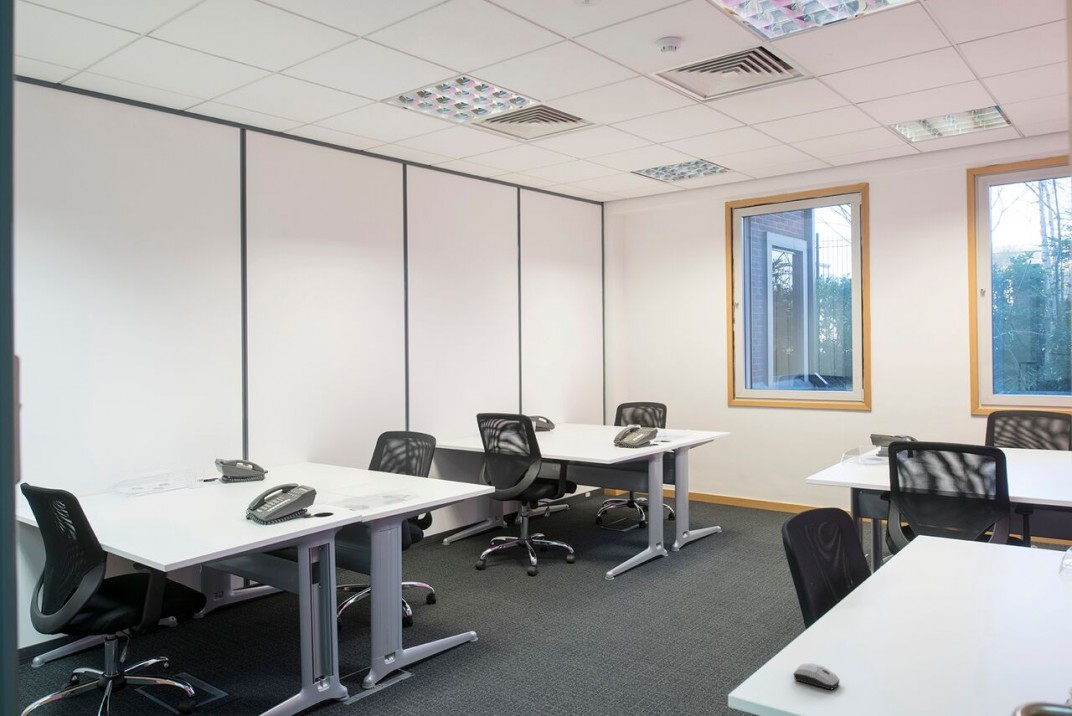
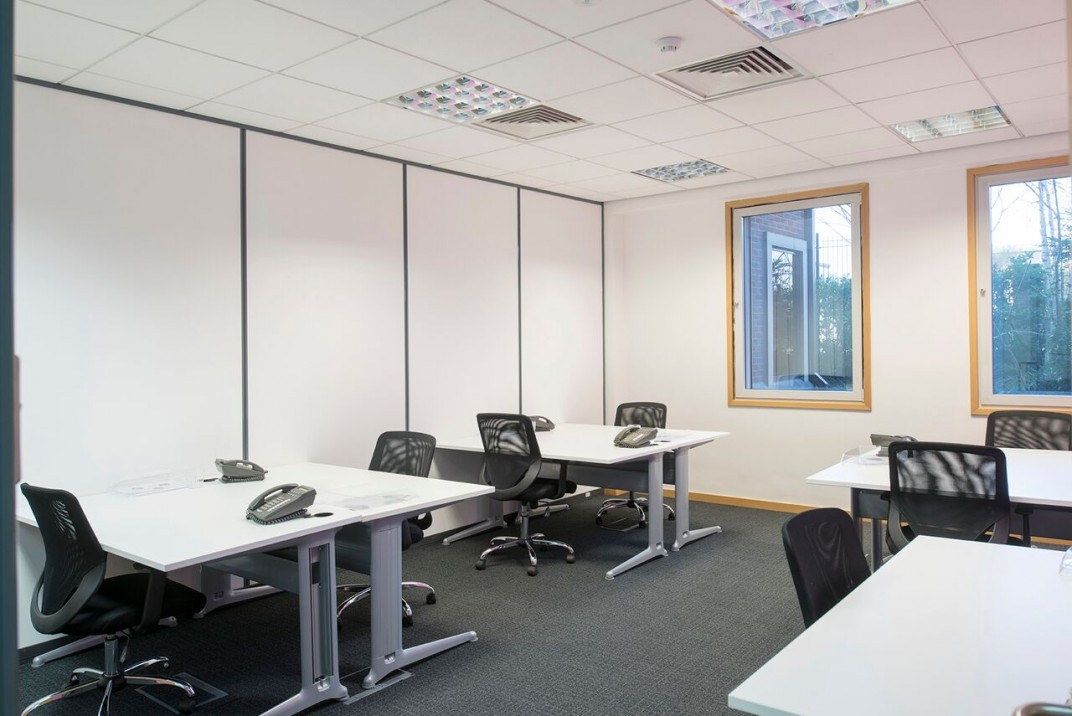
- computer mouse (816, 674)
